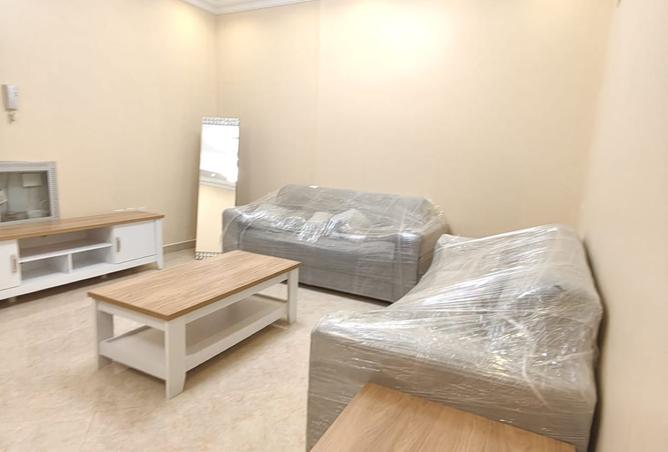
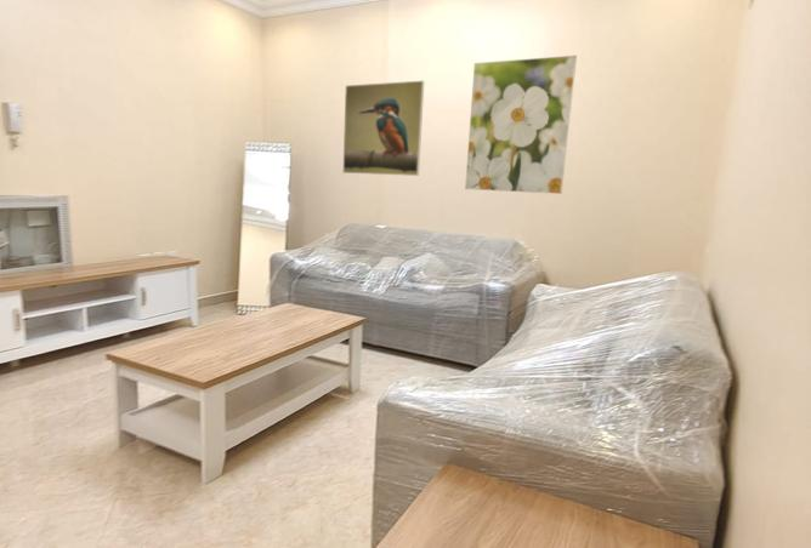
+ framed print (516, 126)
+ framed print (381, 129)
